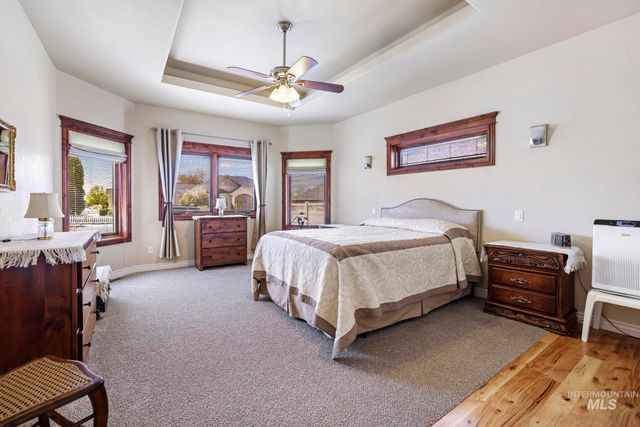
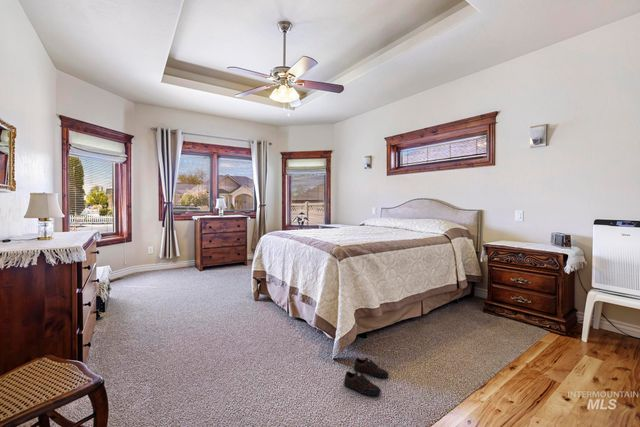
+ shoe (366, 372)
